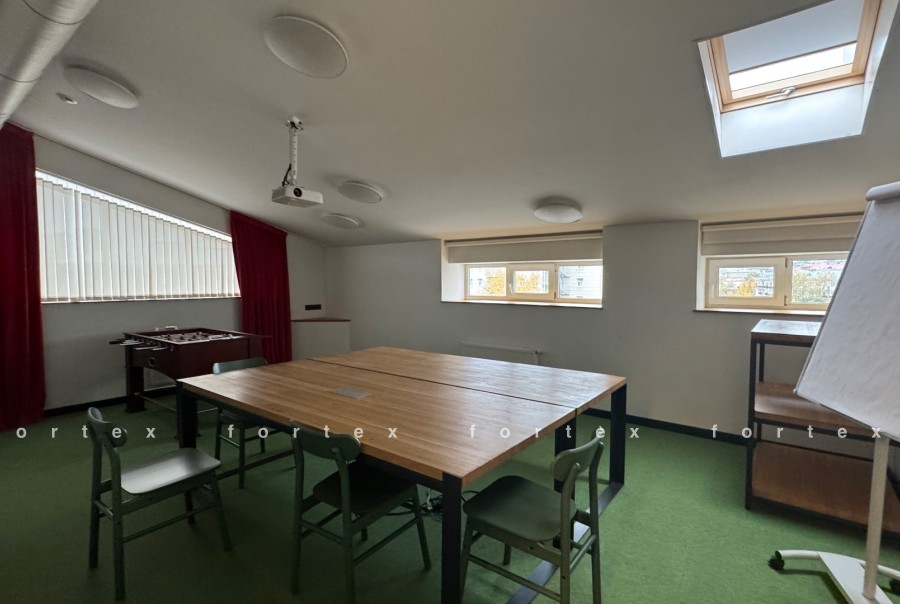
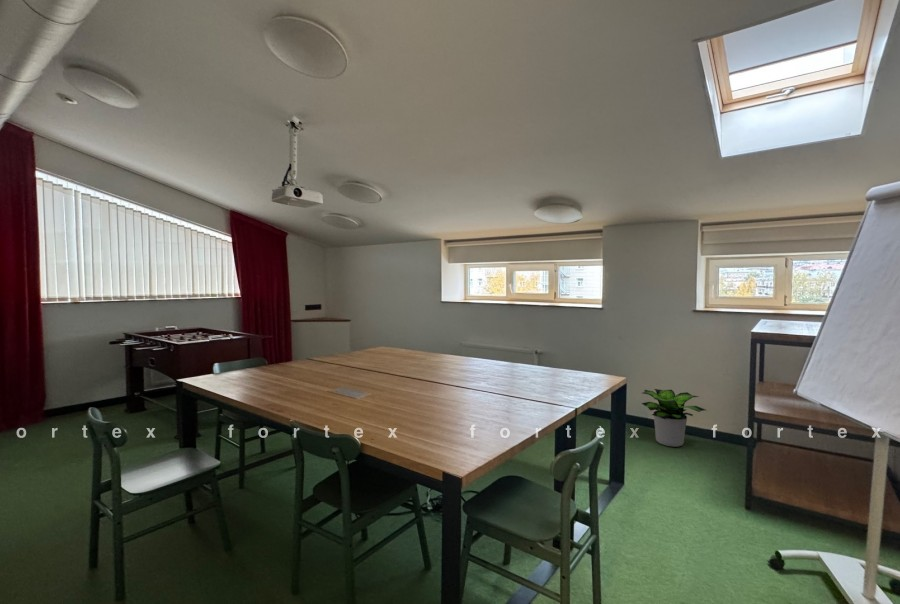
+ potted plant (673, 418)
